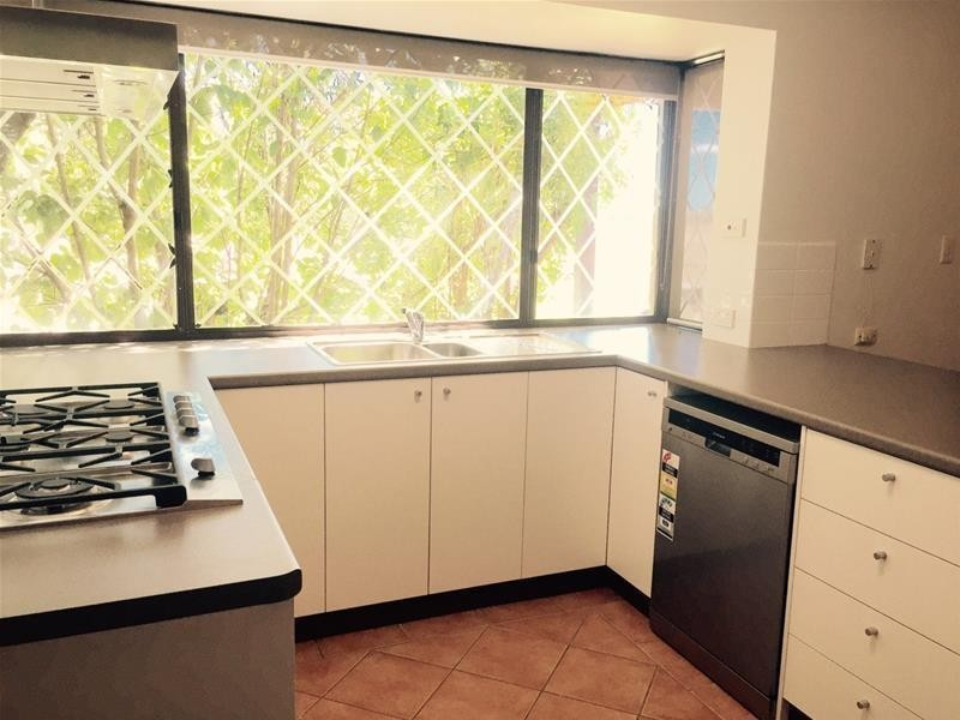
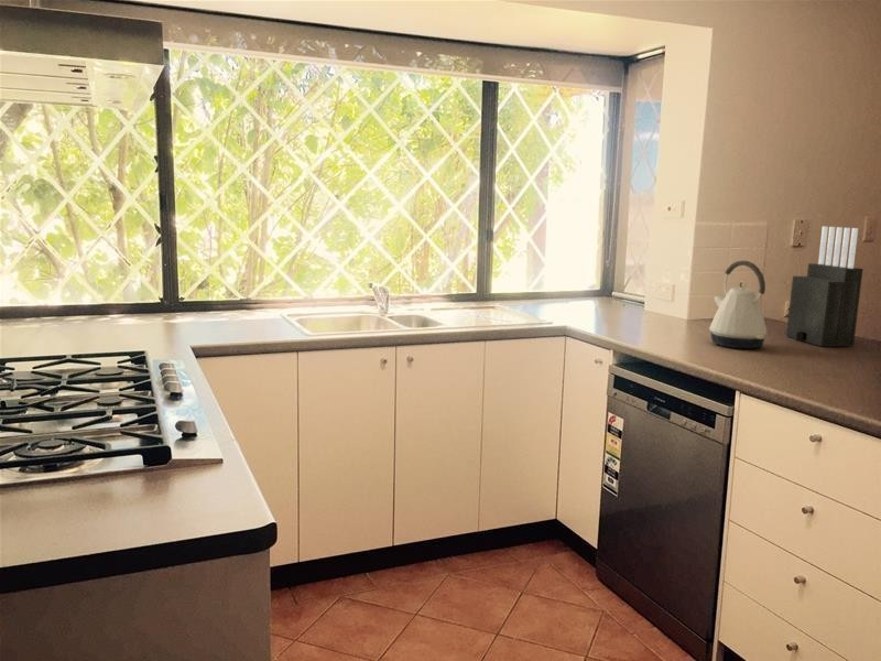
+ kettle (739, 303)
+ knife block (822, 284)
